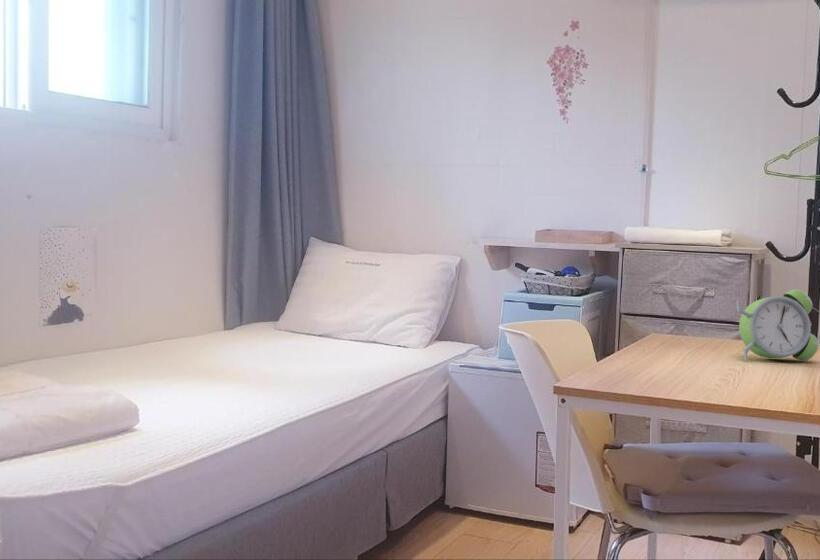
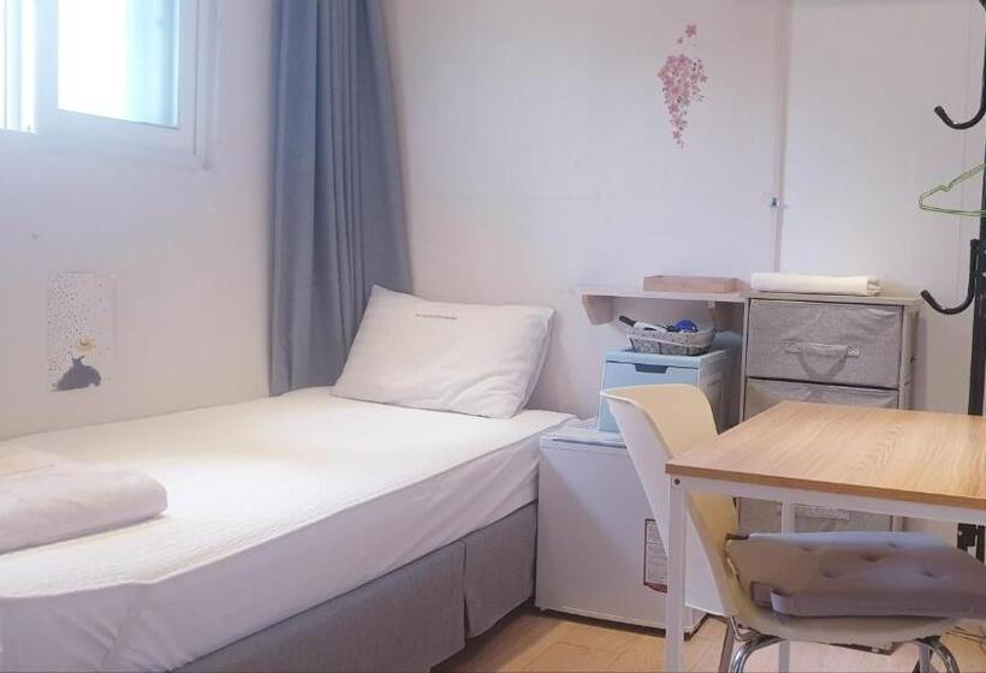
- alarm clock (779, 324)
